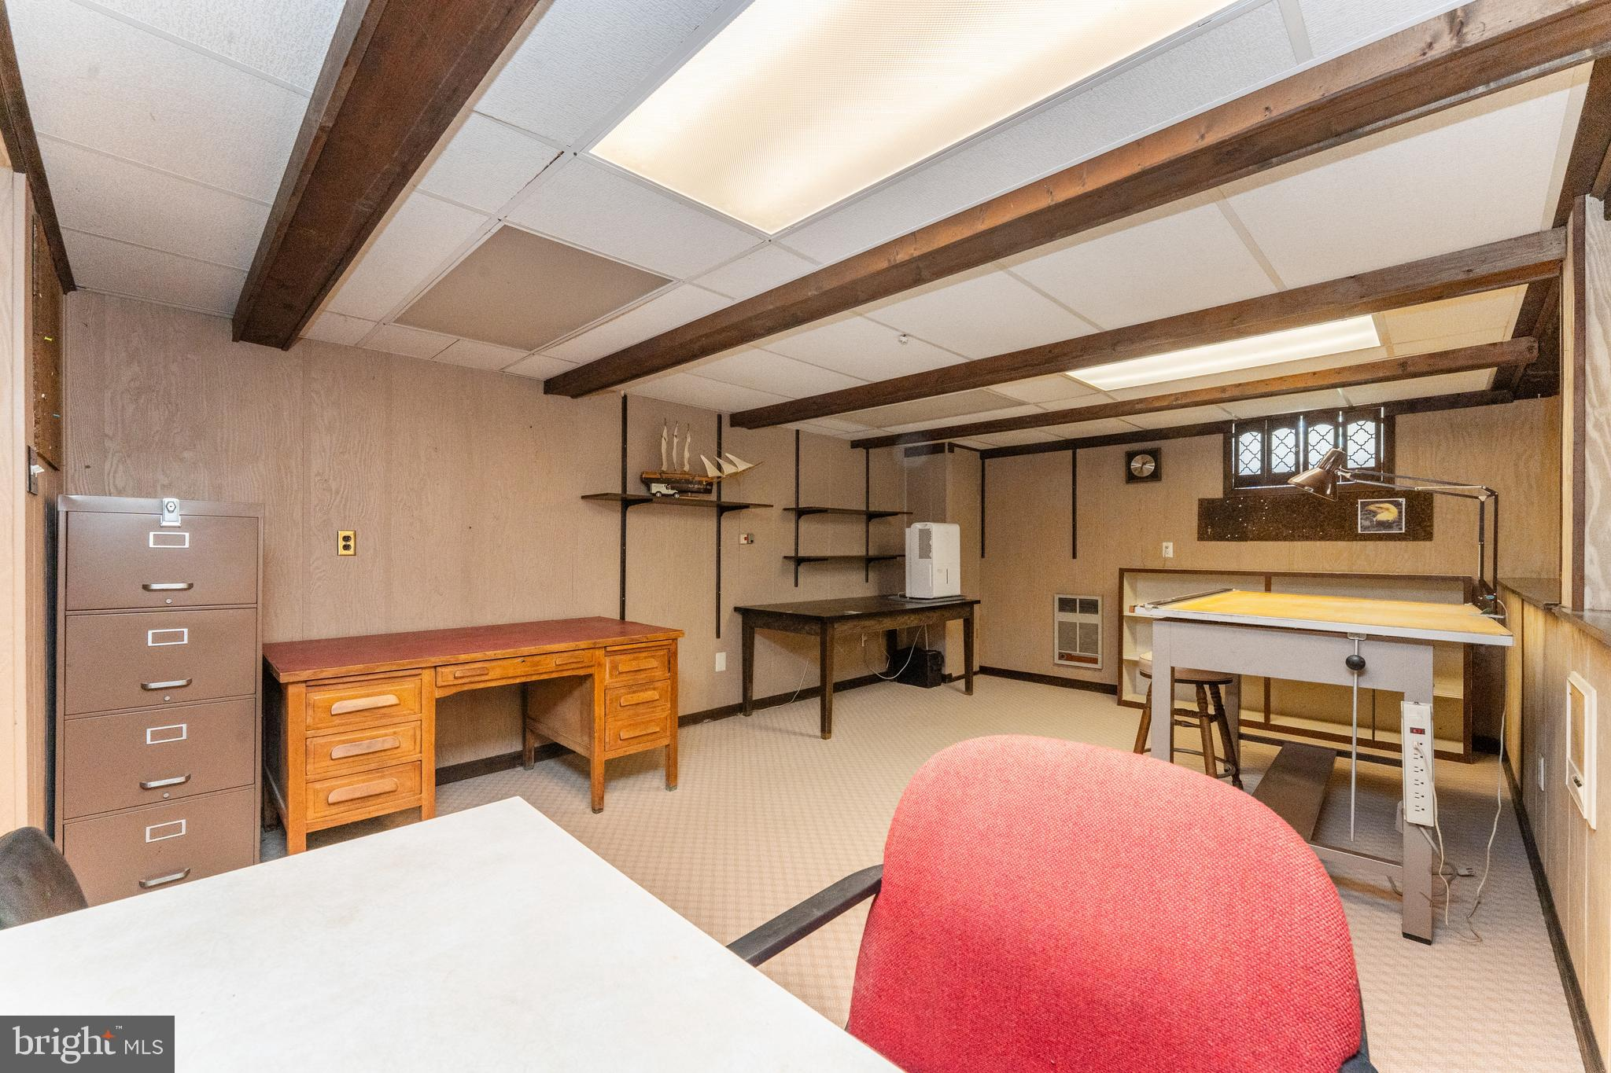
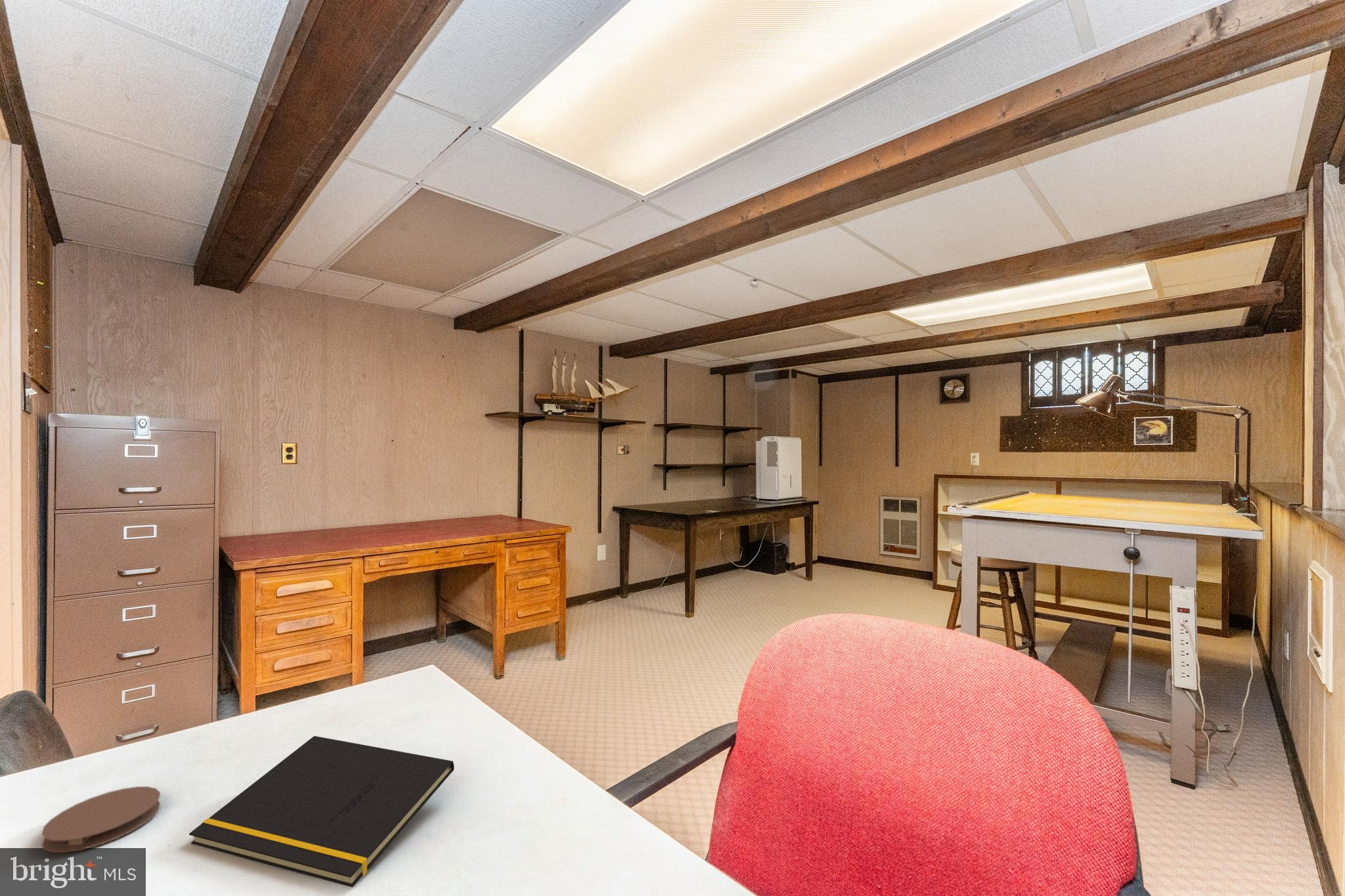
+ coaster (104, 817)
+ notepad (330, 800)
